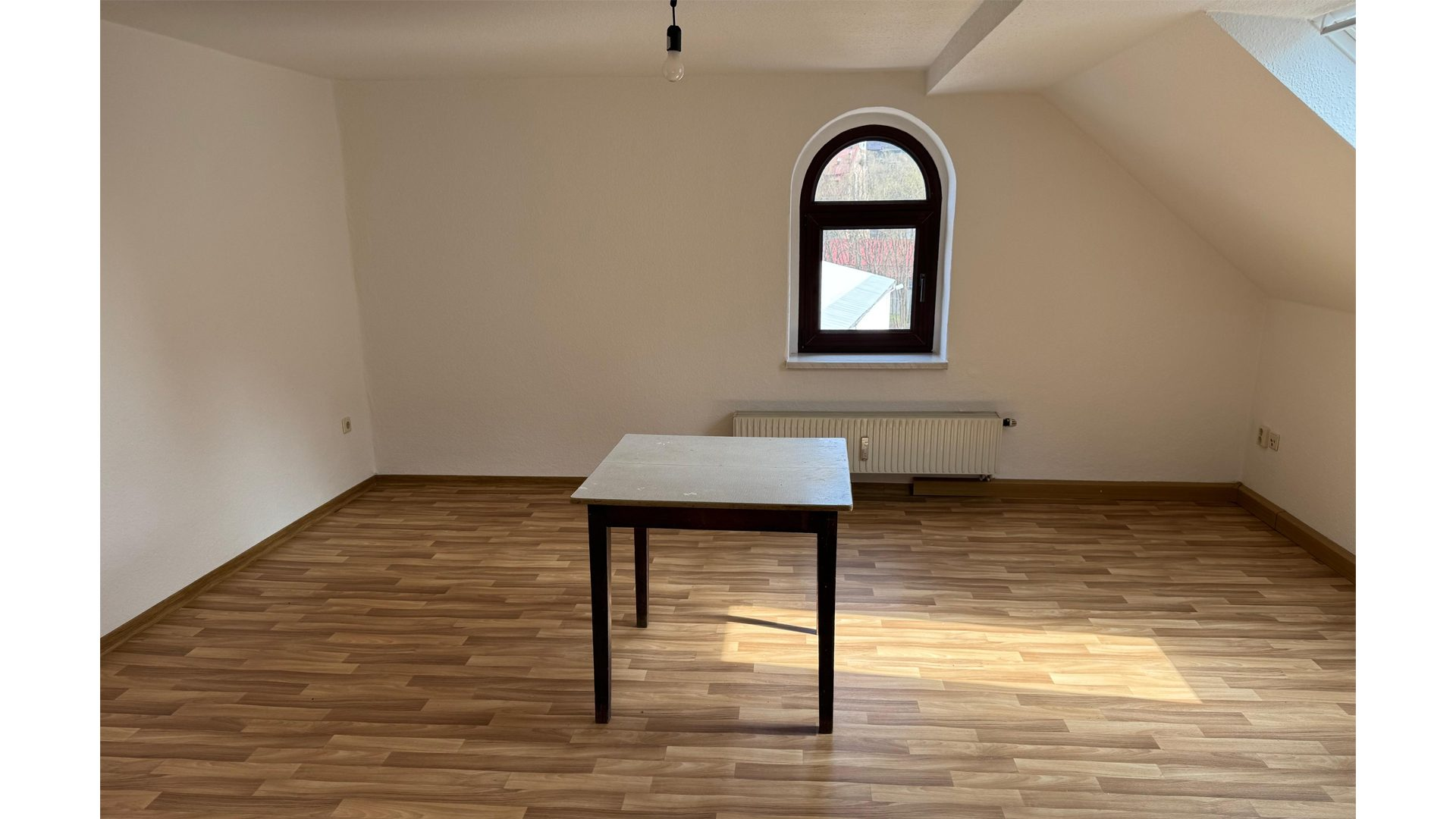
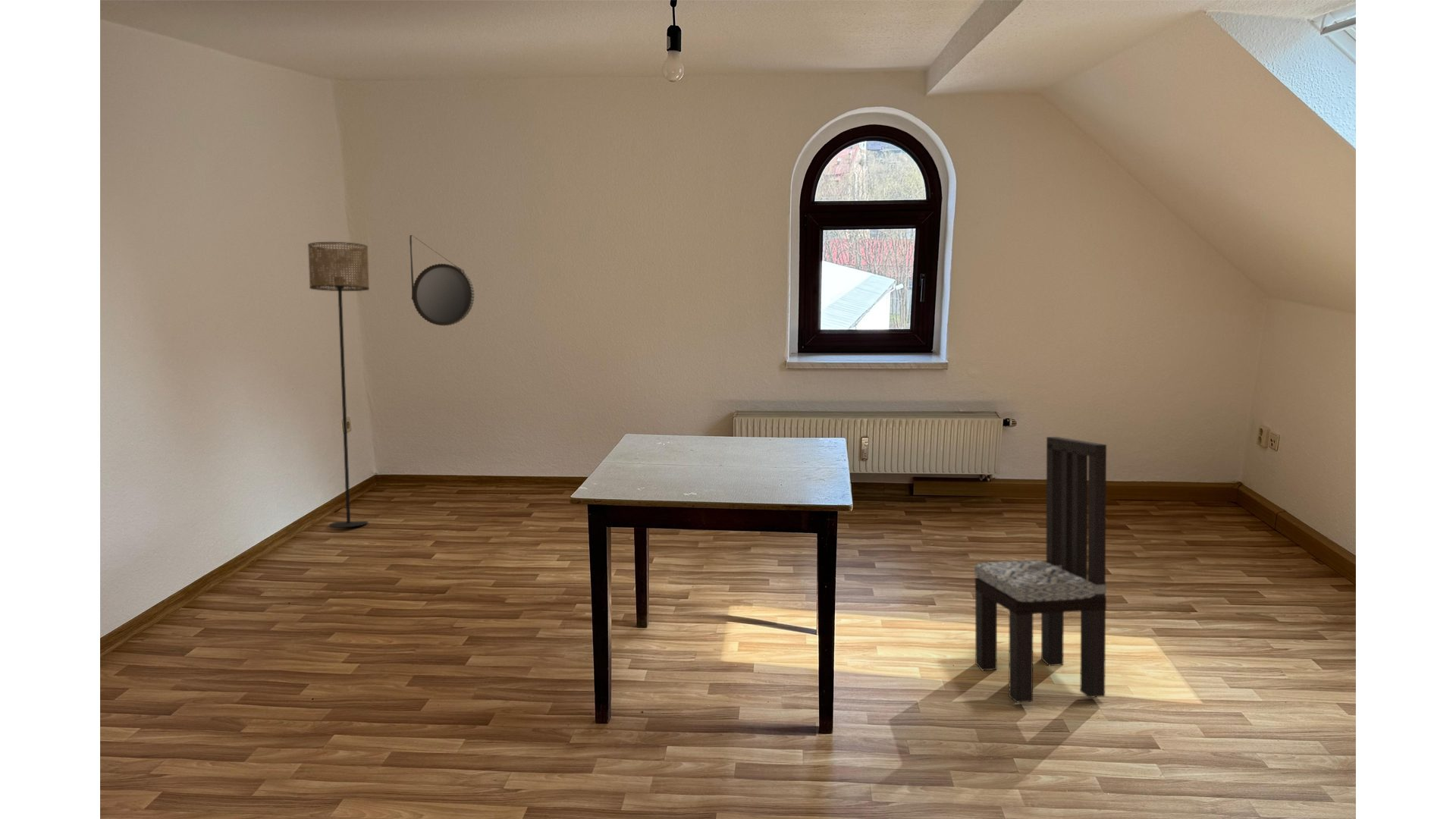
+ home mirror (441, 280)
+ floor lamp (343, 386)
+ dining chair (1037, 562)
